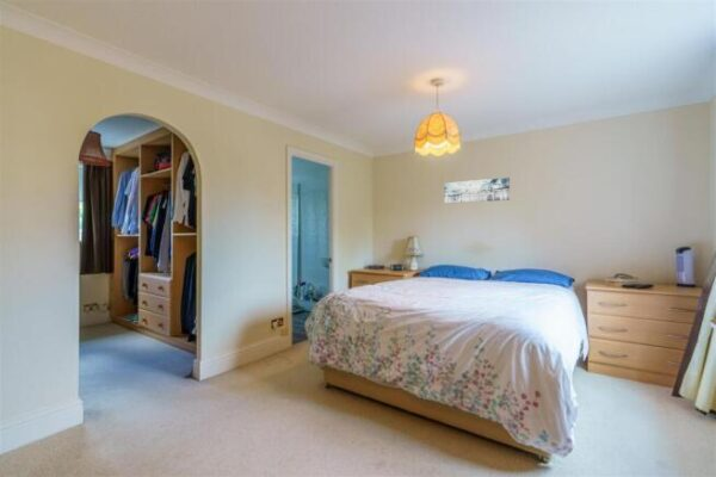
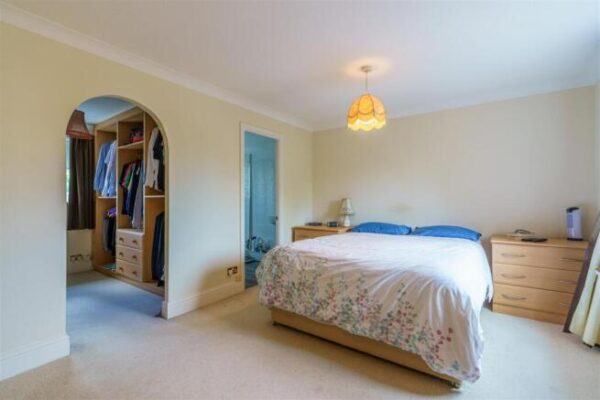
- wall art (475, 191)
